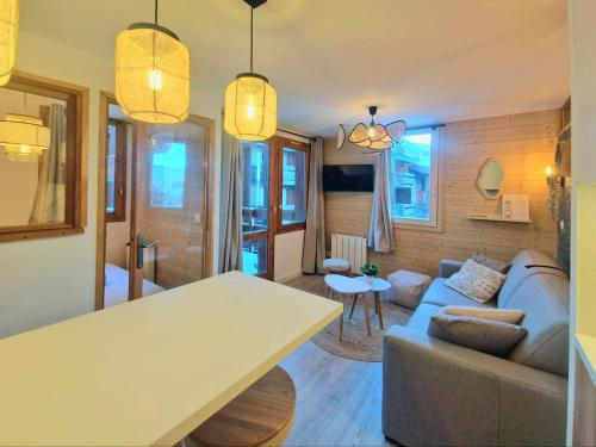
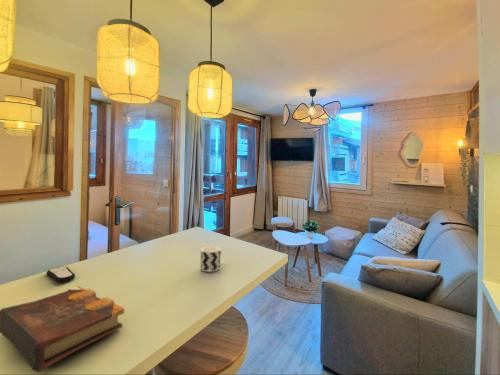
+ remote control (61, 274)
+ cup (212, 257)
+ book (62, 319)
